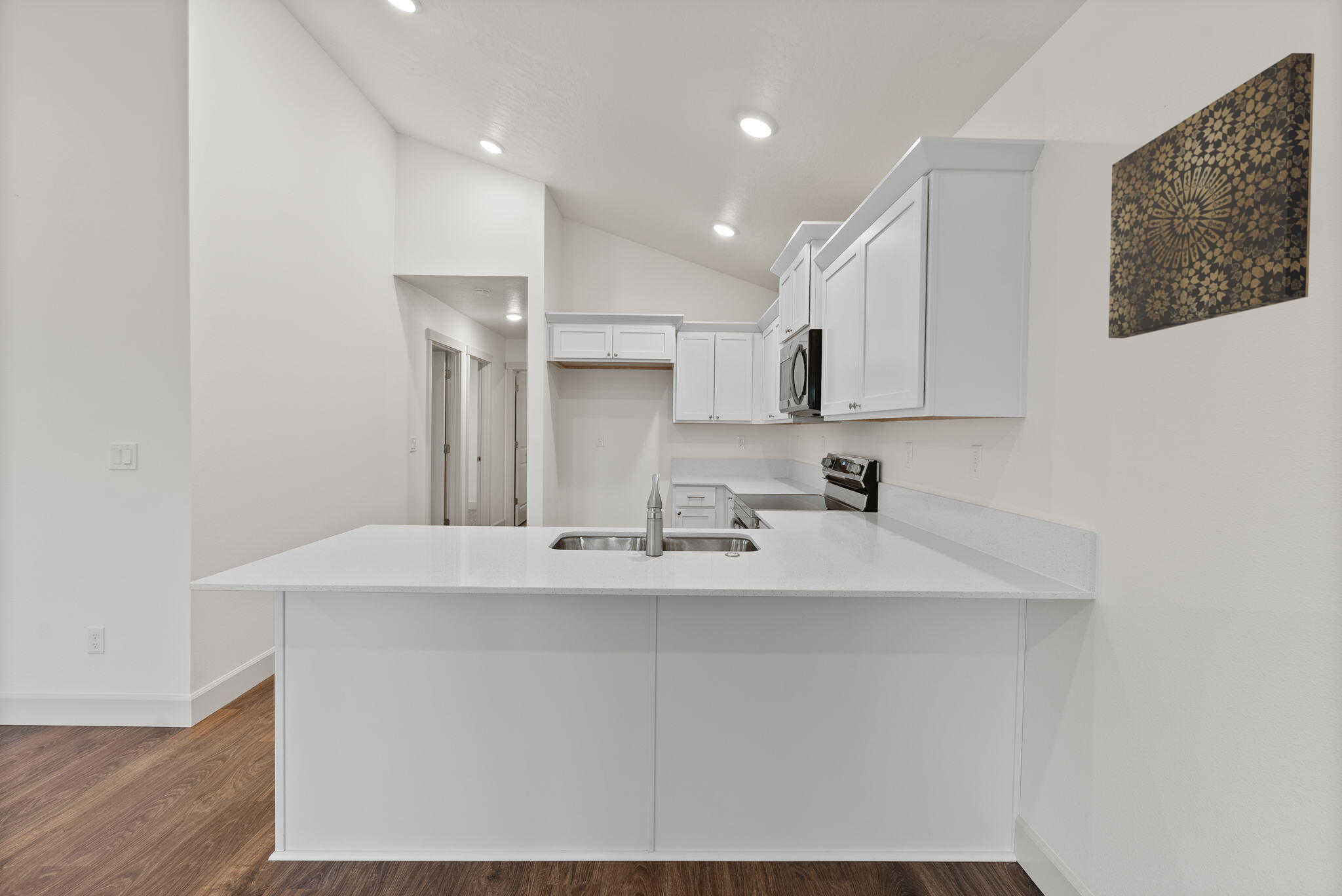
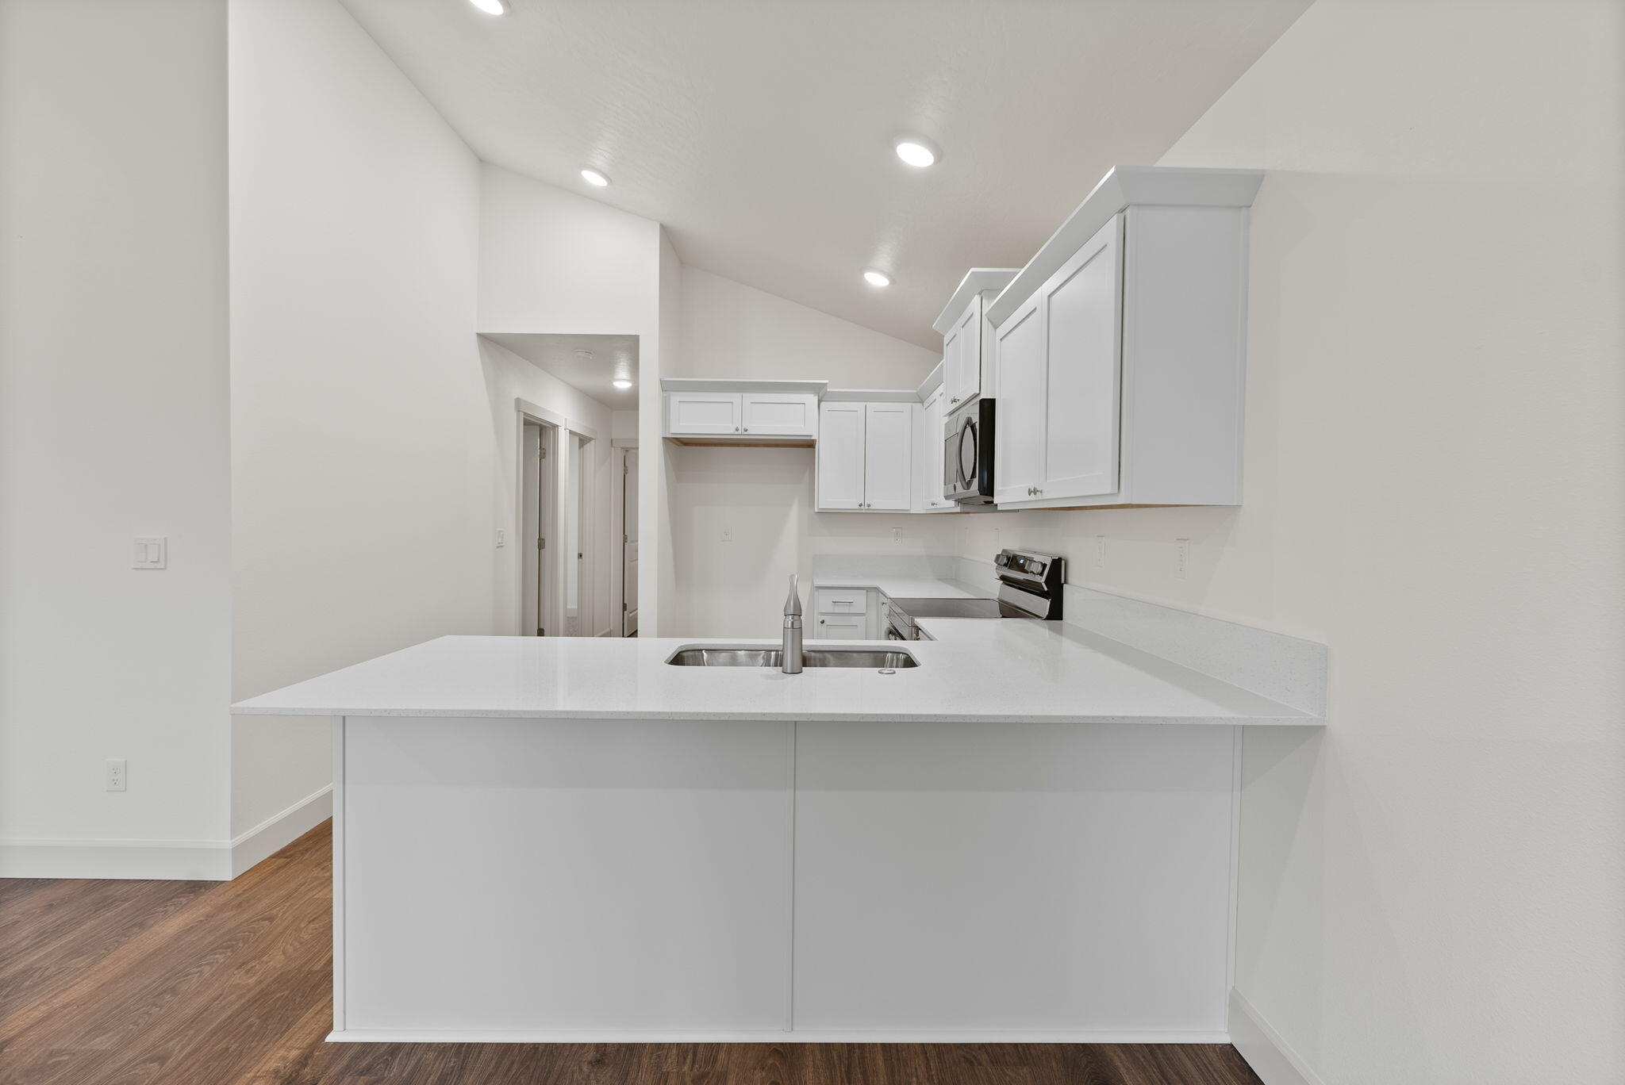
- wall art (1193, 219)
